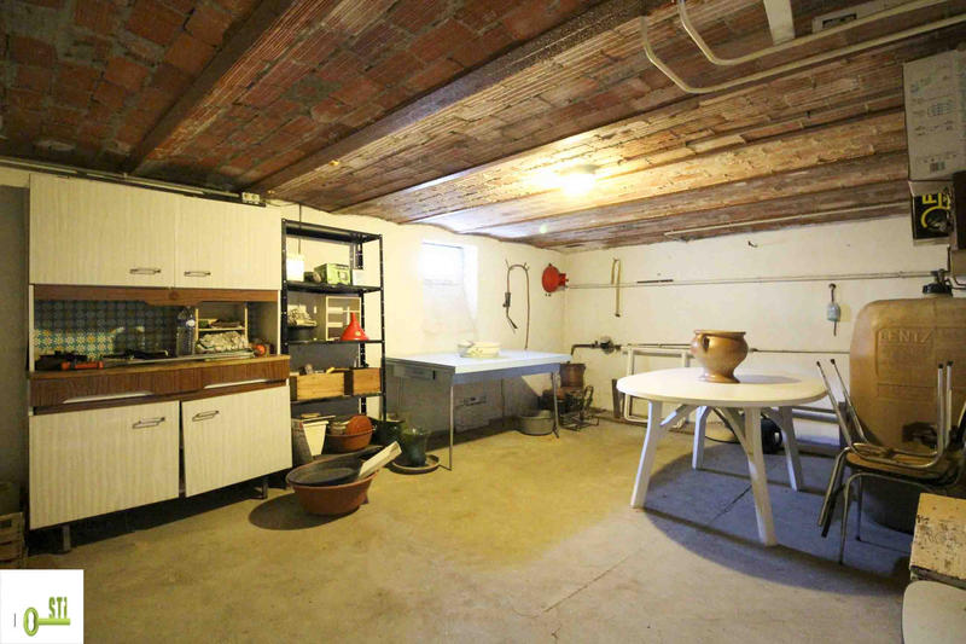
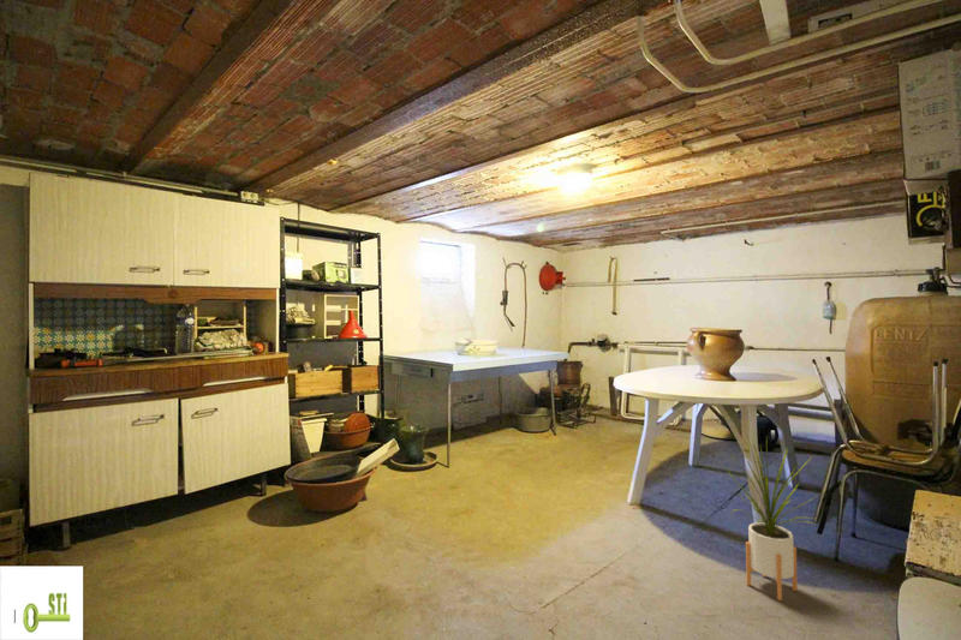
+ house plant (772, 514)
